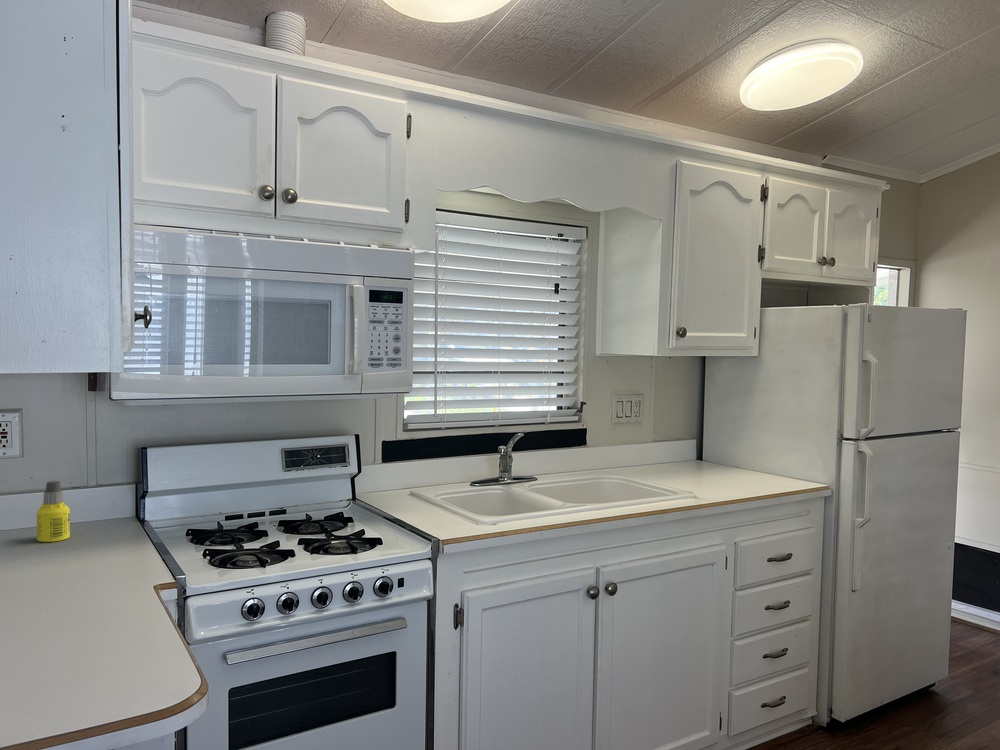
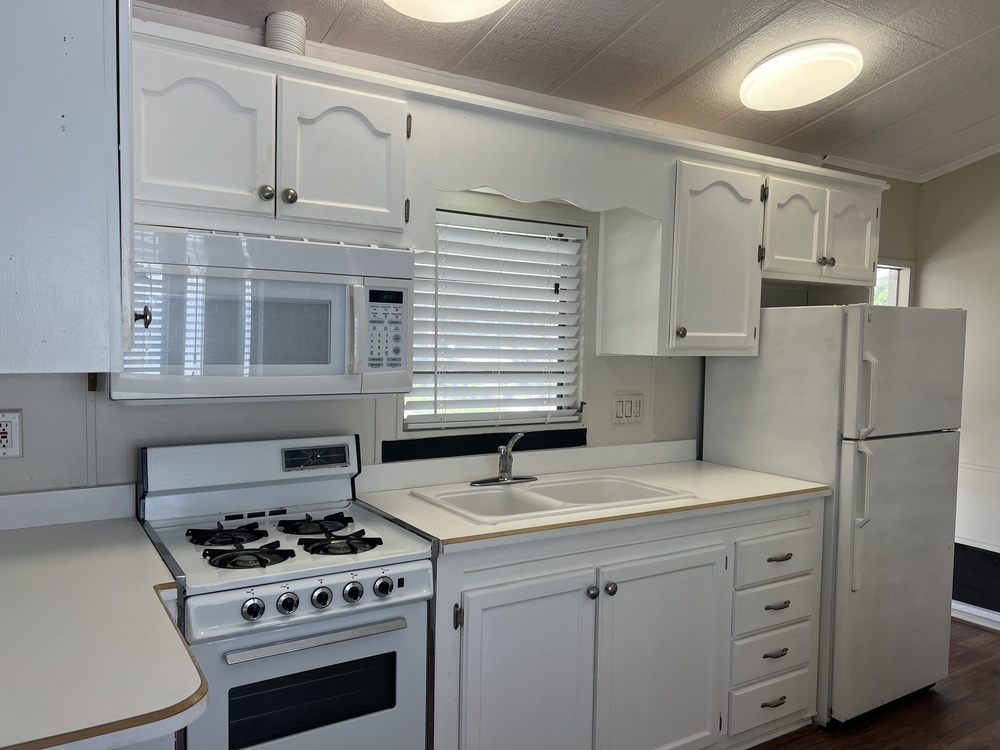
- bottle (53, 510)
